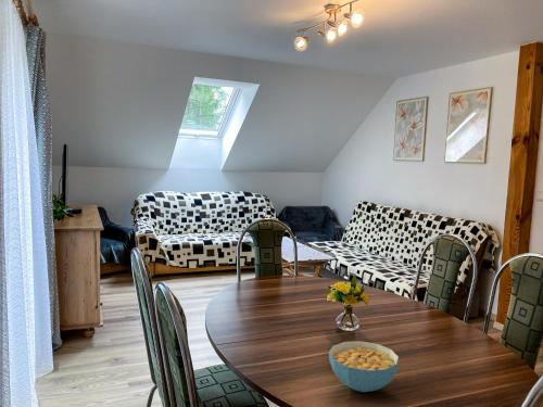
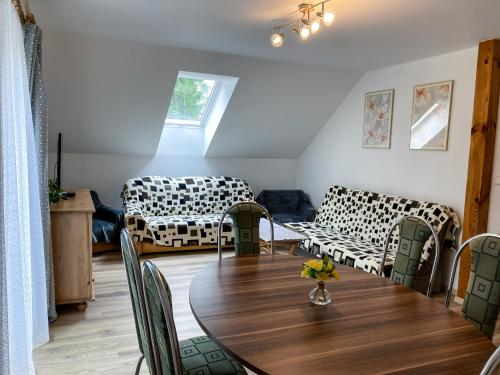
- cereal bowl (363, 370)
